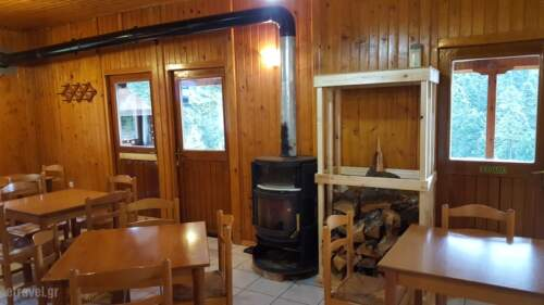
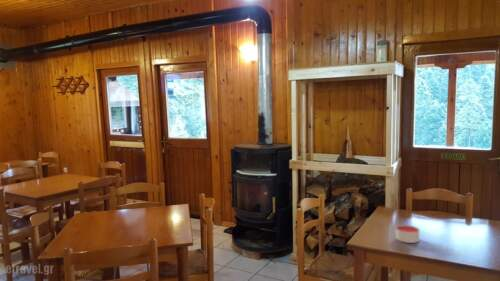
+ candle (407, 233)
